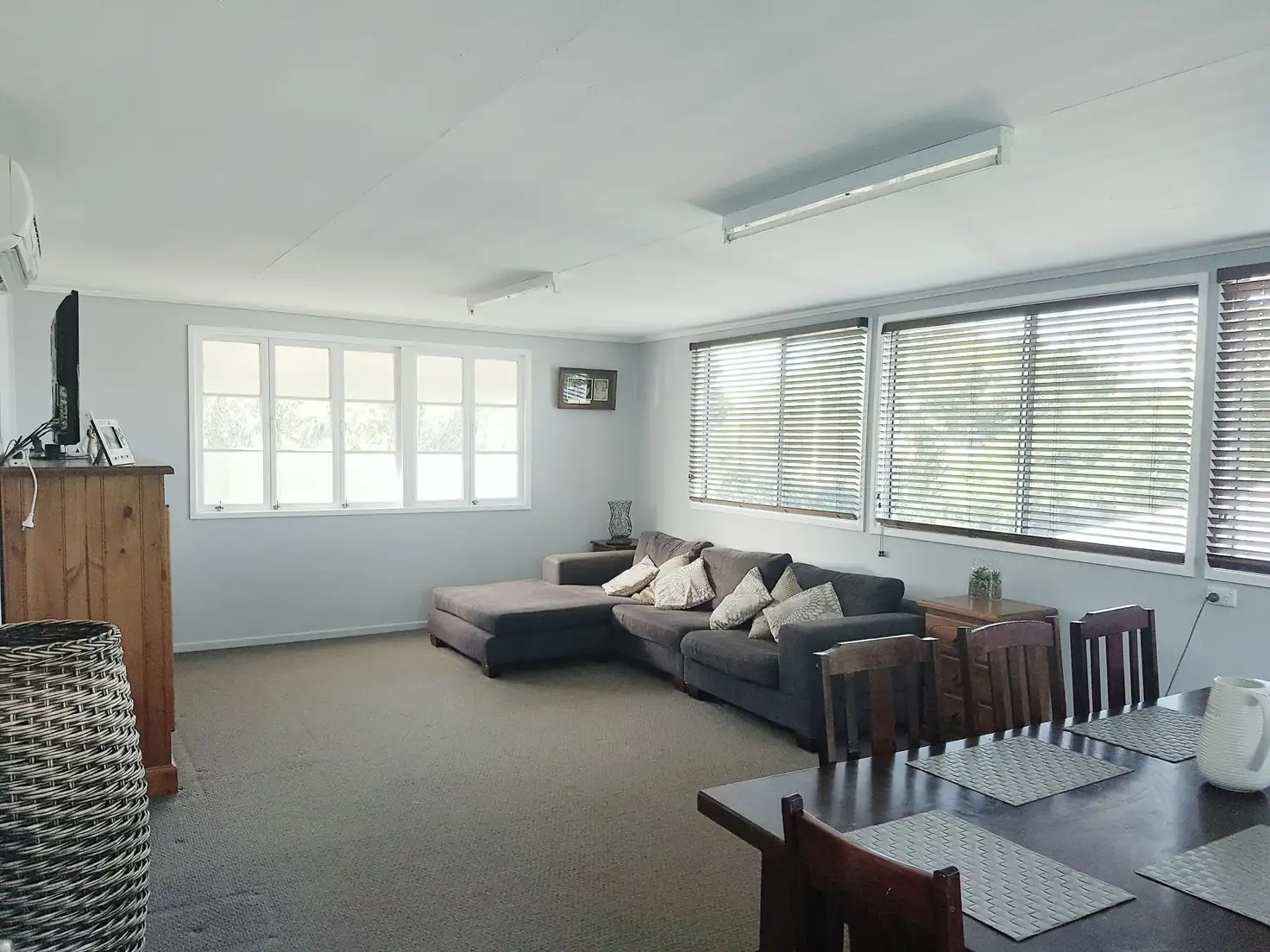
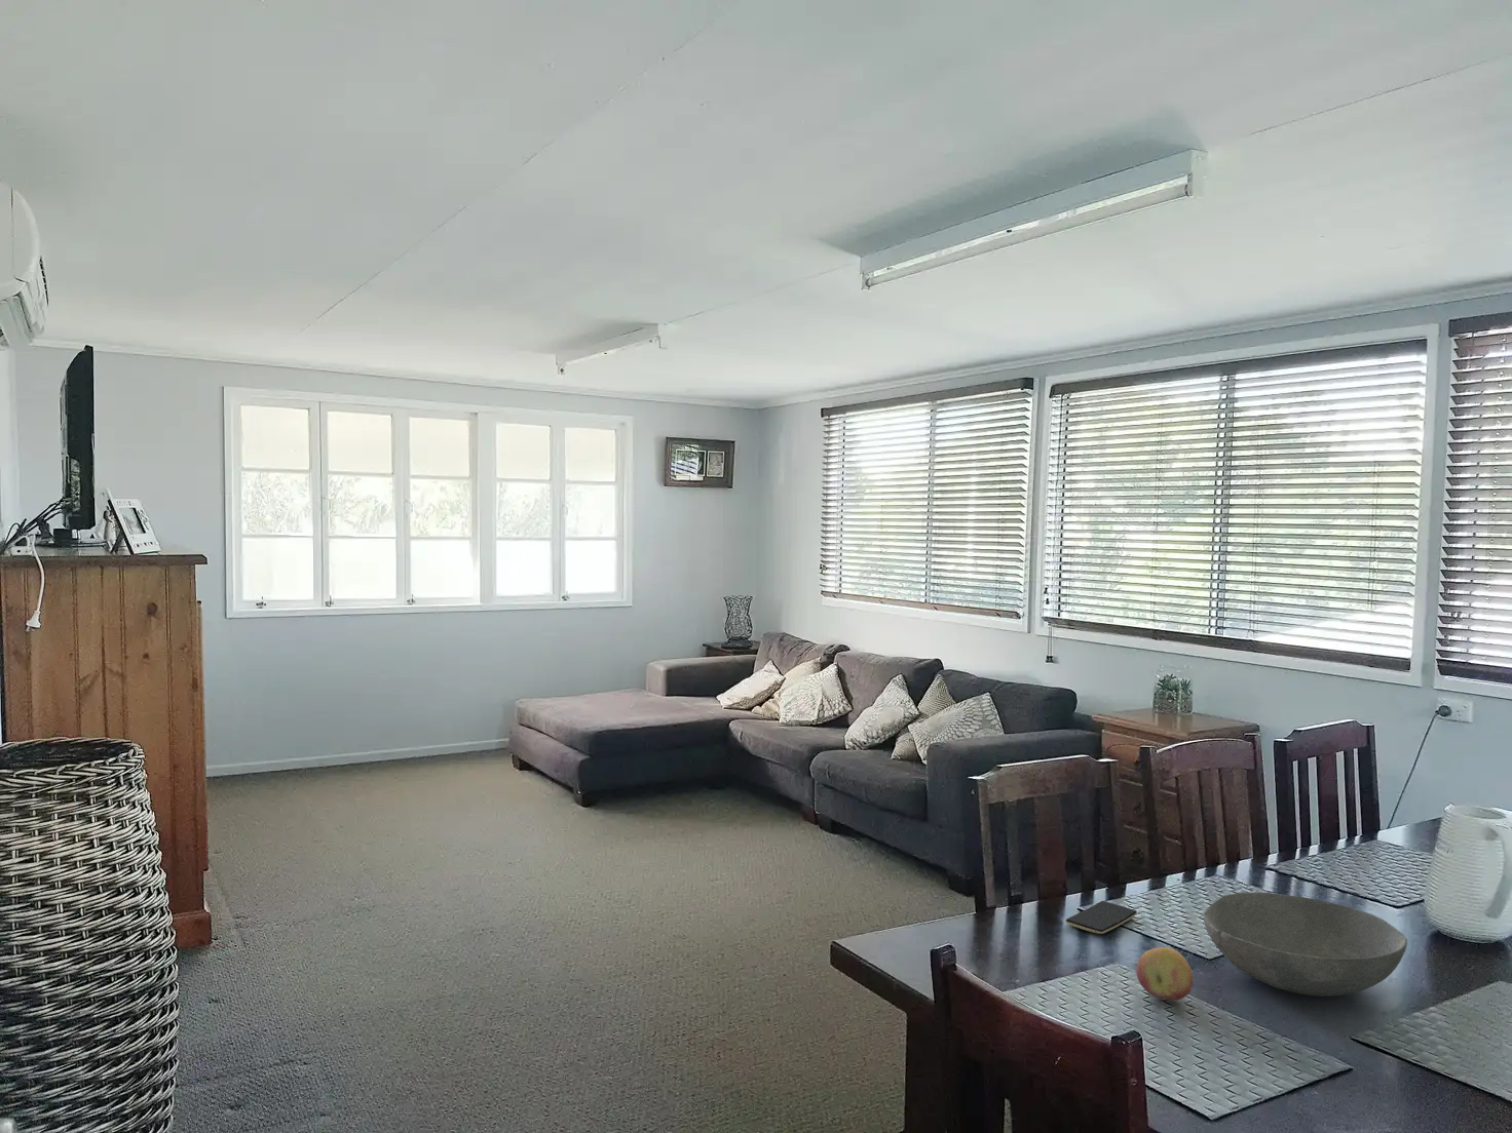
+ smartphone (1101, 918)
+ fruit (1164, 972)
+ bowl (1299, 950)
